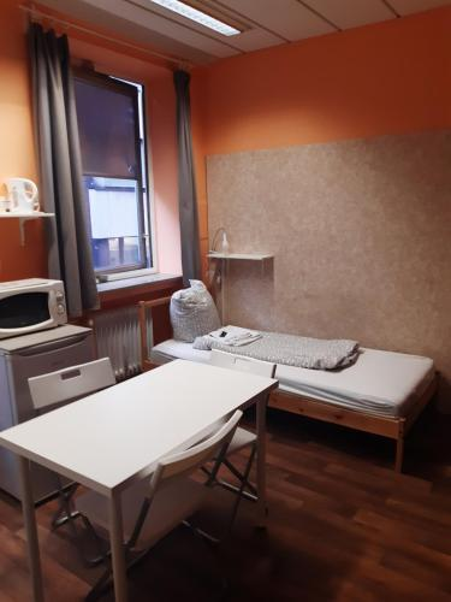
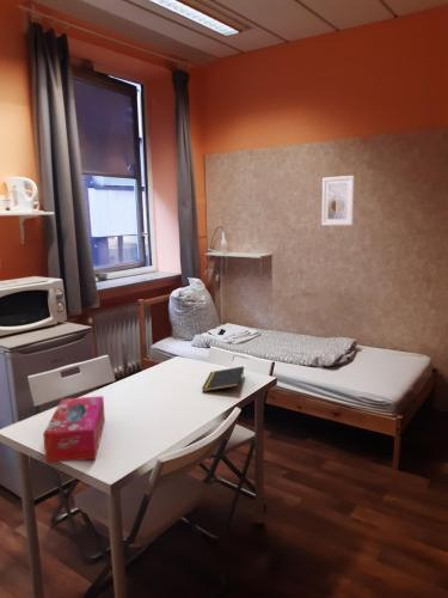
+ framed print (337, 201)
+ tissue box (76, 426)
+ notepad (223, 378)
